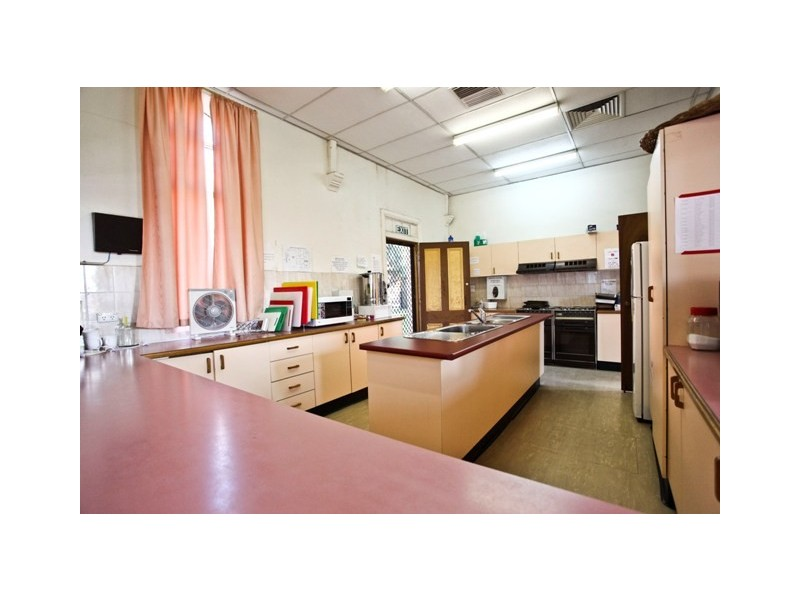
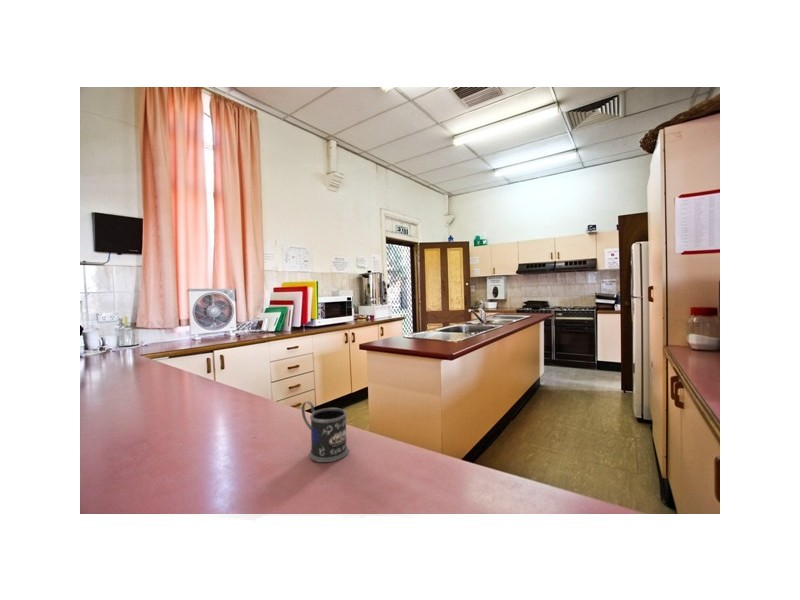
+ mug (322, 427)
